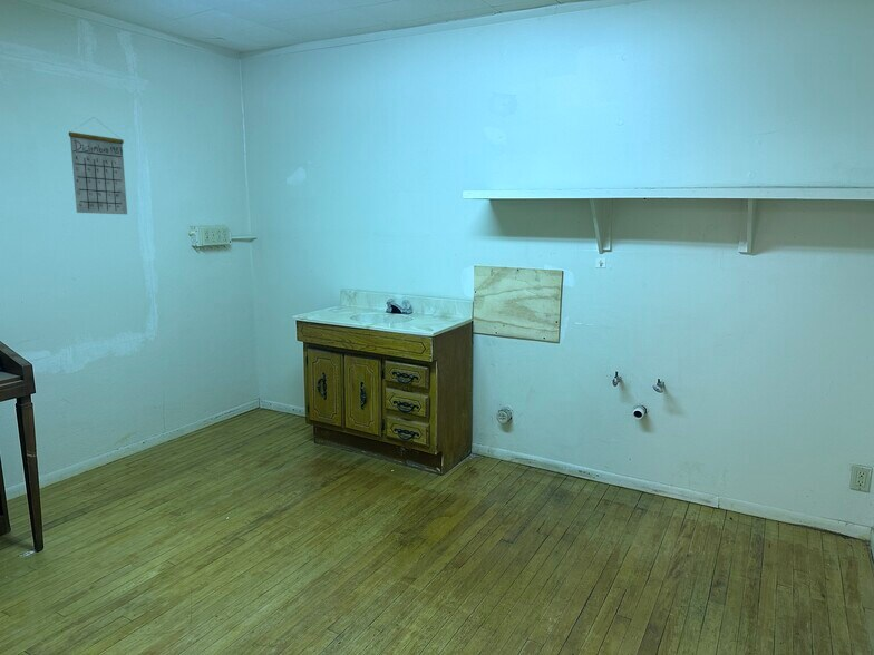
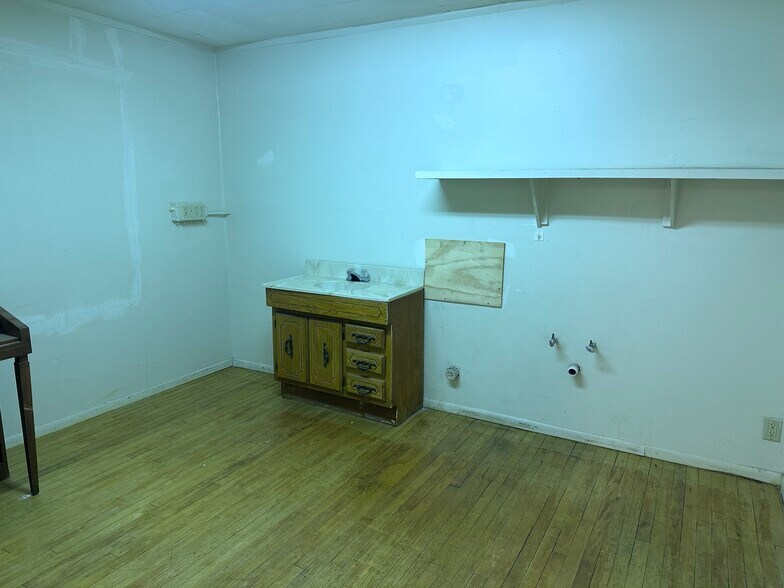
- calendar (98, 165)
